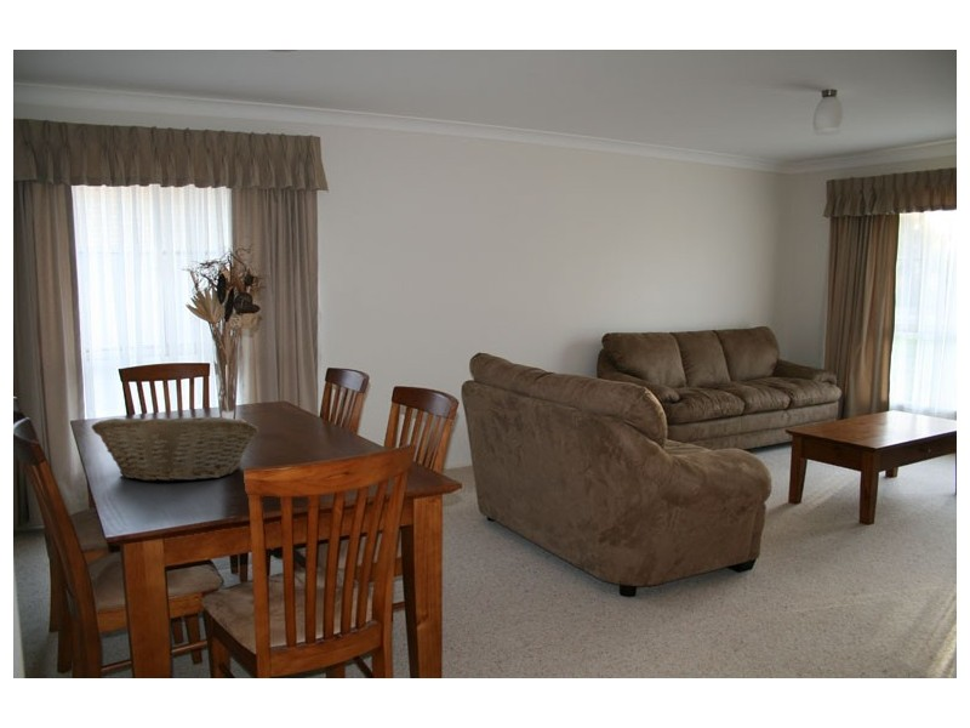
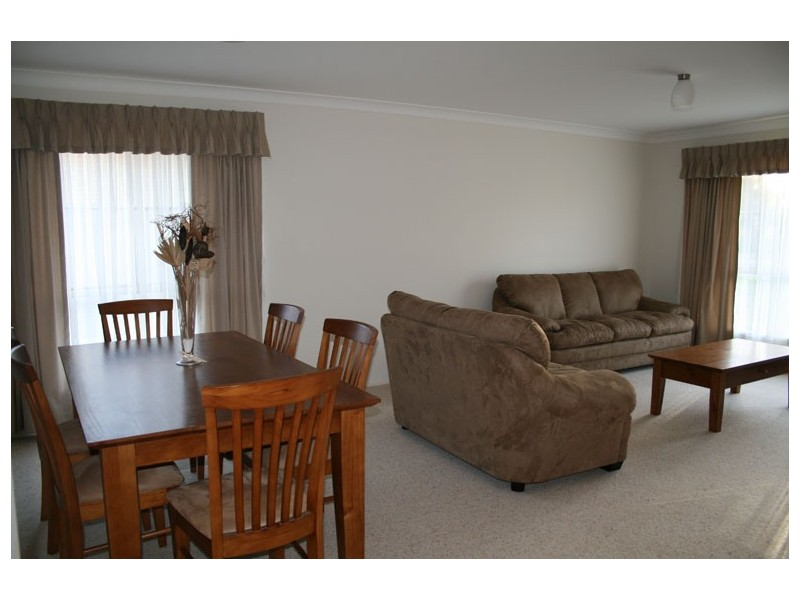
- fruit basket (177, 440)
